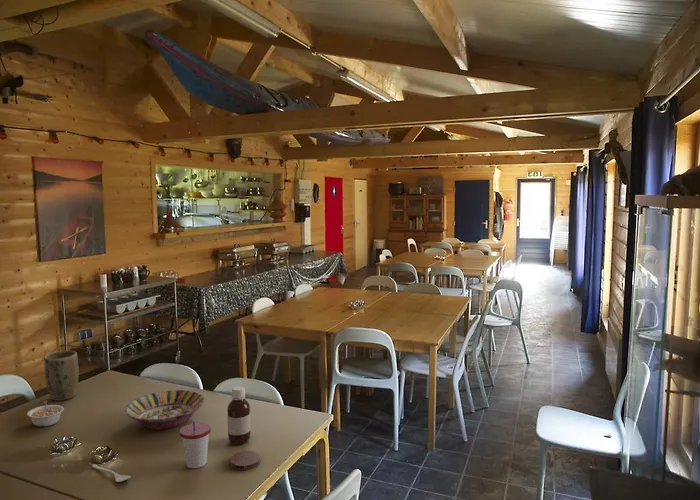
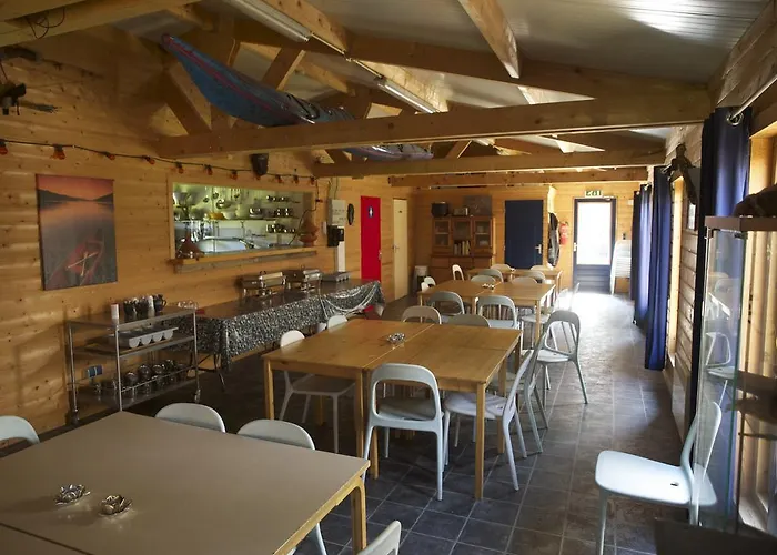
- legume (45, 415)
- cup (195, 441)
- spoon (110, 471)
- bottle (238, 414)
- plant pot (62, 375)
- coaster (245, 460)
- serving bowl (166, 412)
